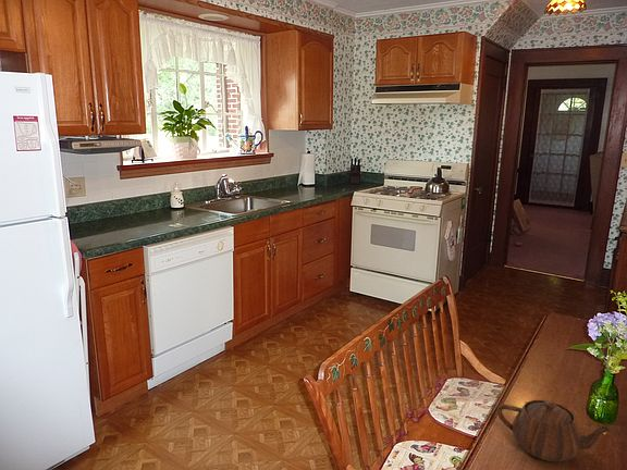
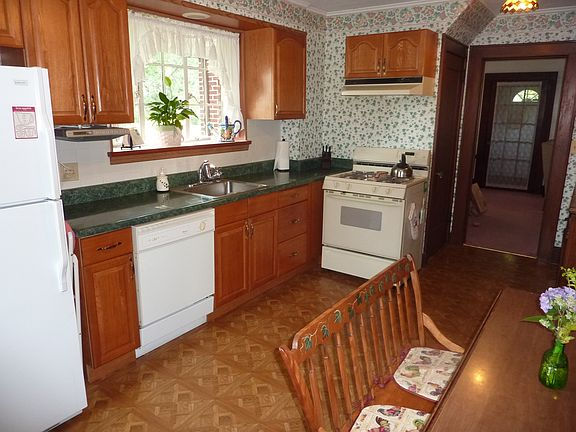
- teapot (551, 426)
